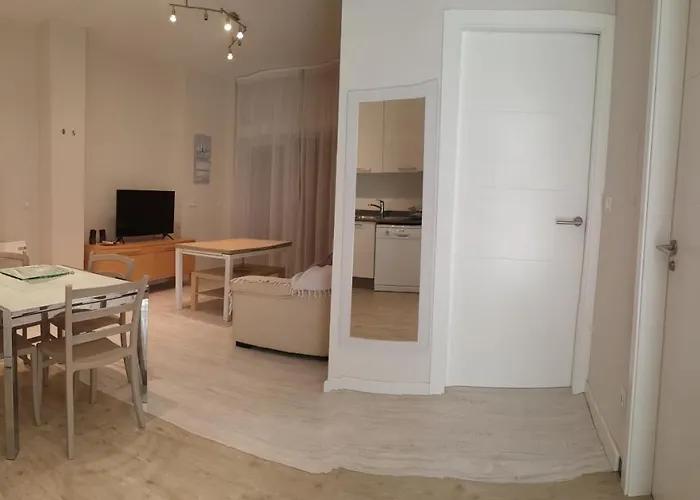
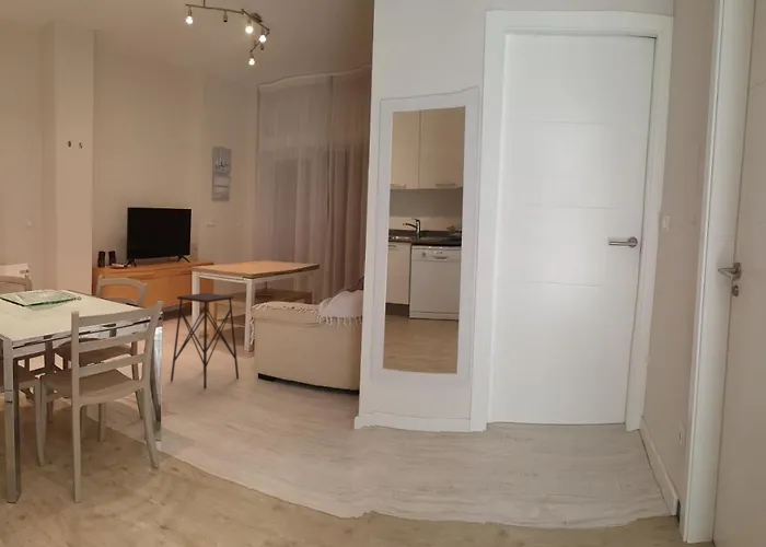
+ side table (205, 338)
